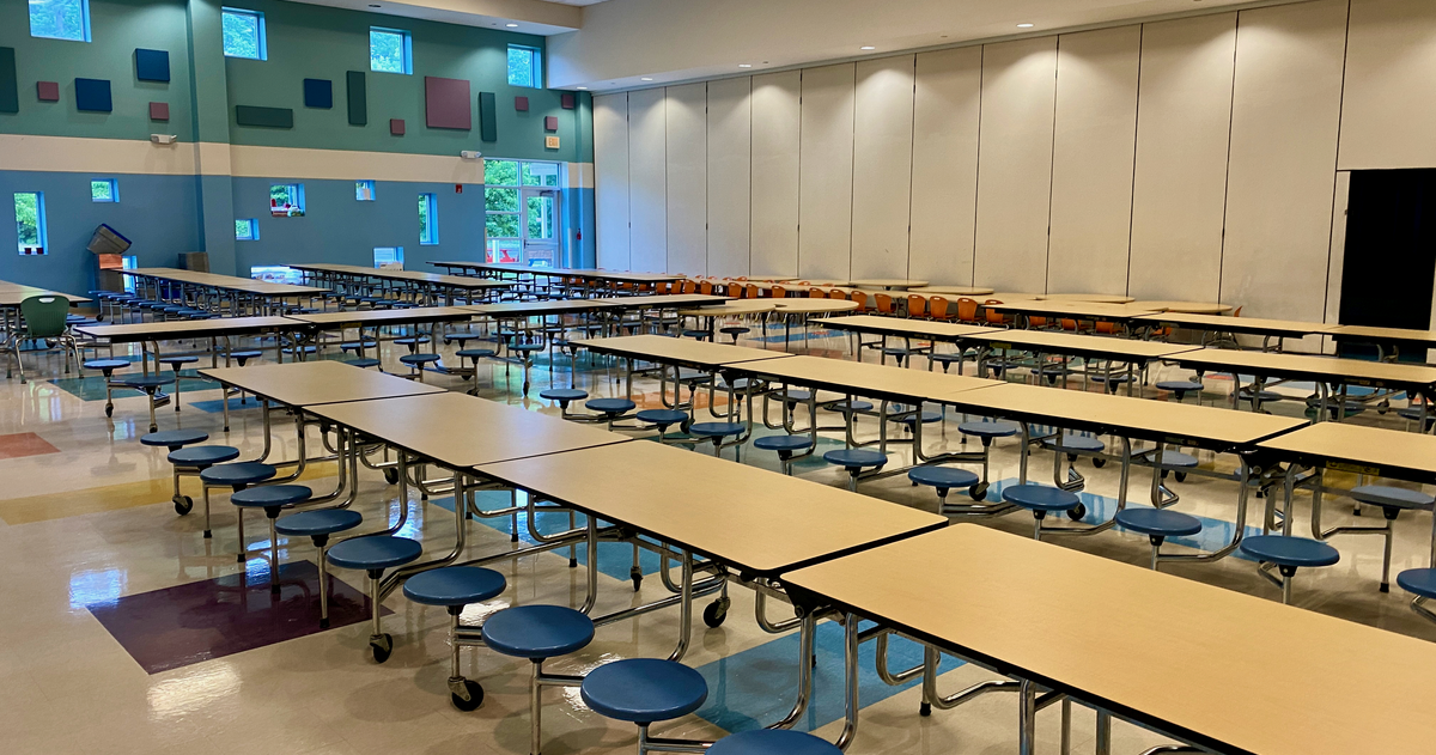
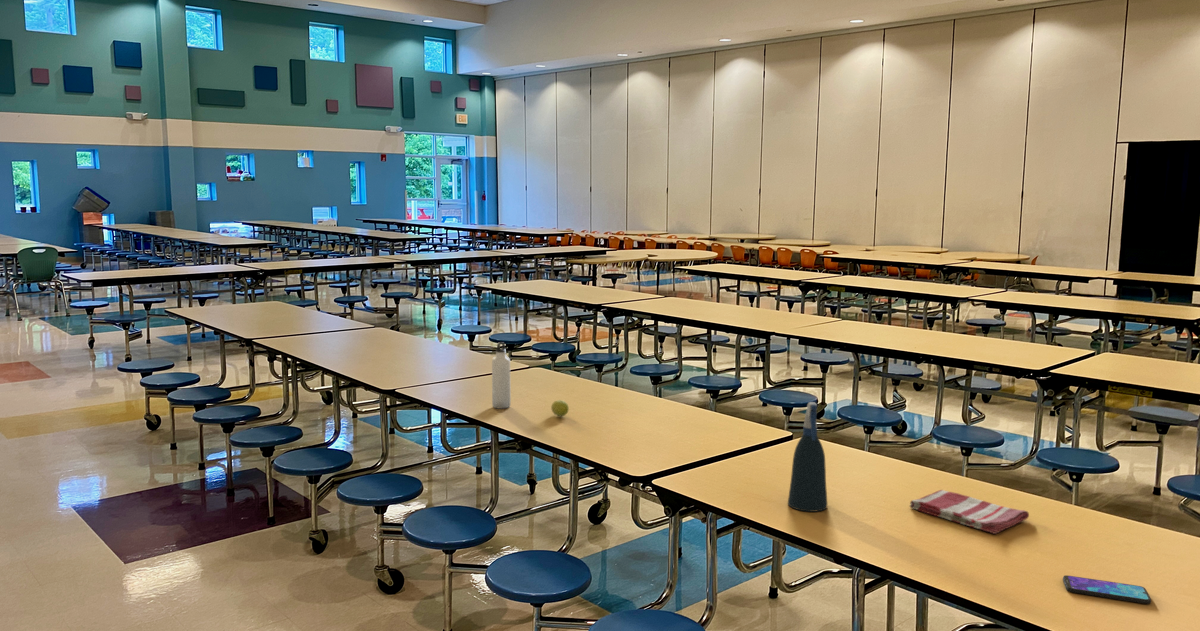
+ fruit (559, 407)
+ smartphone (1105, 589)
+ dish towel (967, 508)
+ spray bottle (811, 453)
+ water bottle (501, 374)
